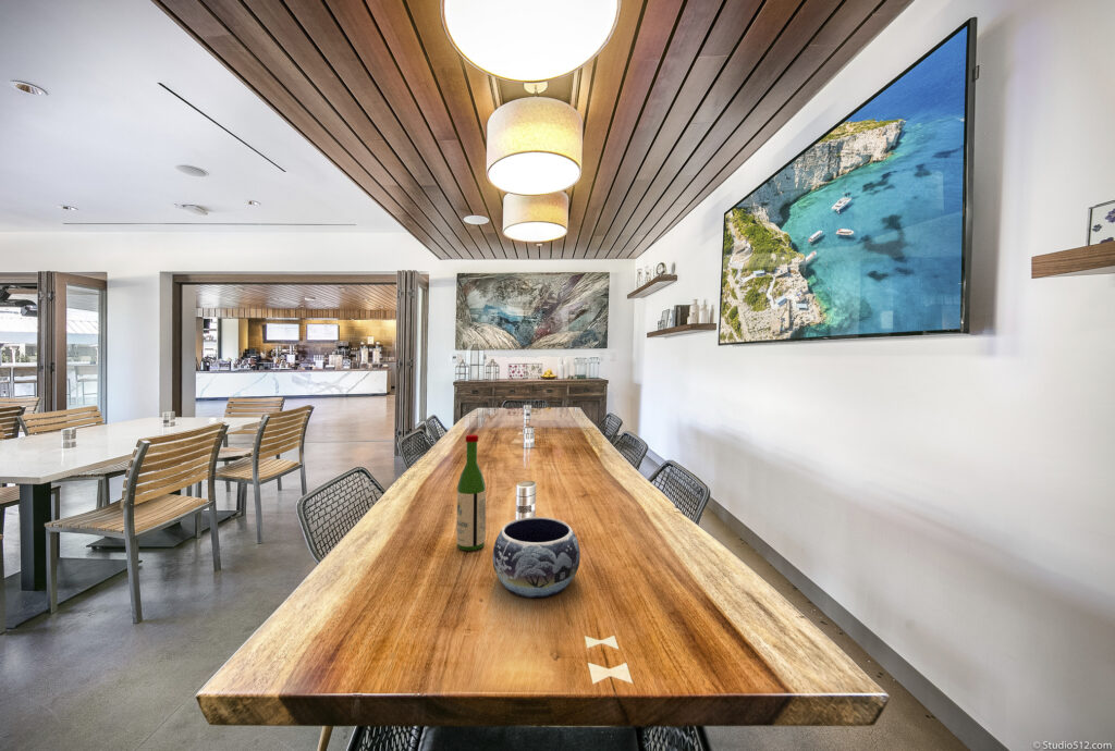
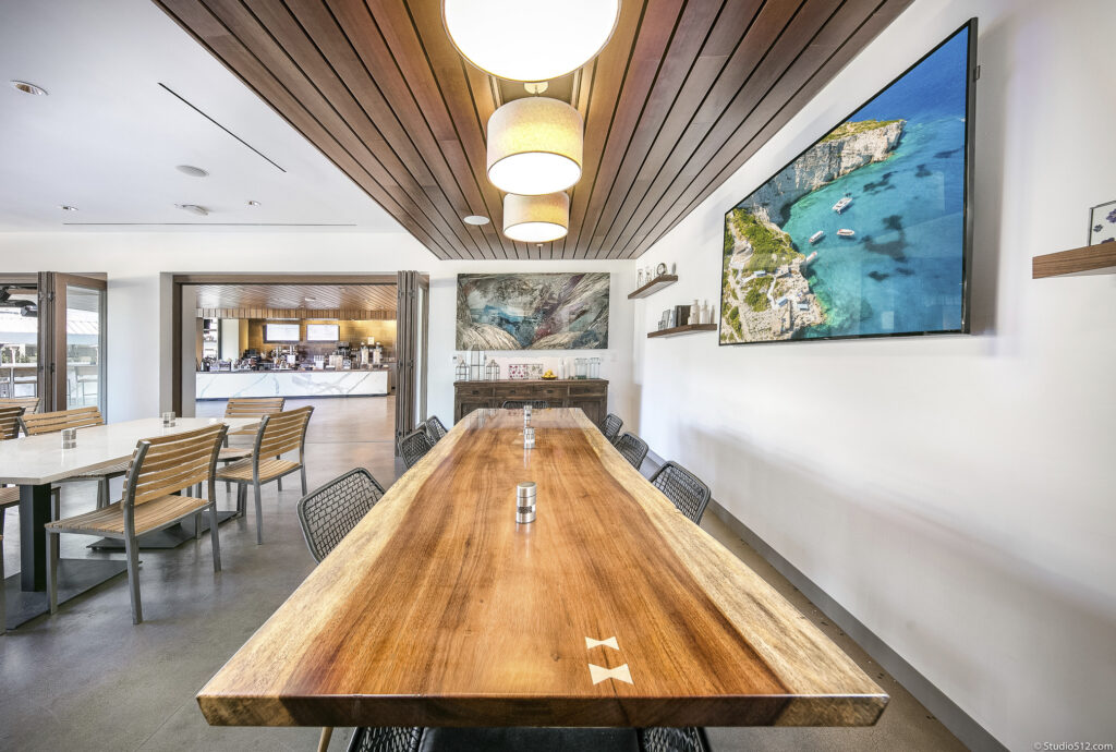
- decorative bowl (536, 554)
- wine bottle (470, 490)
